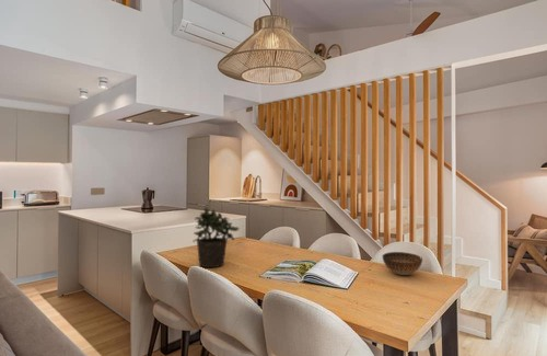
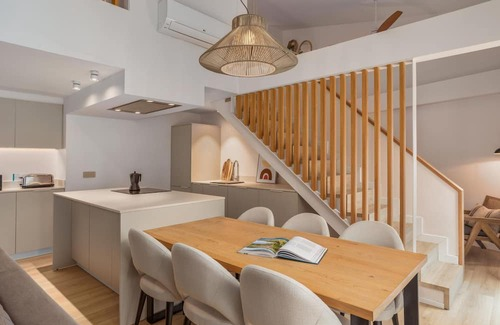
- bowl (401, 265)
- potted plant (210, 236)
